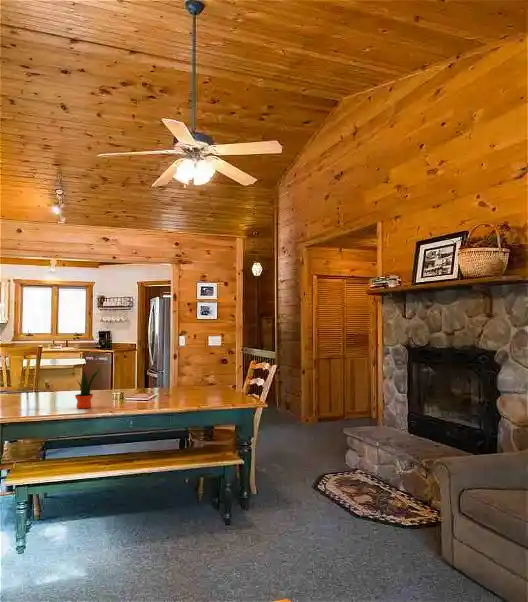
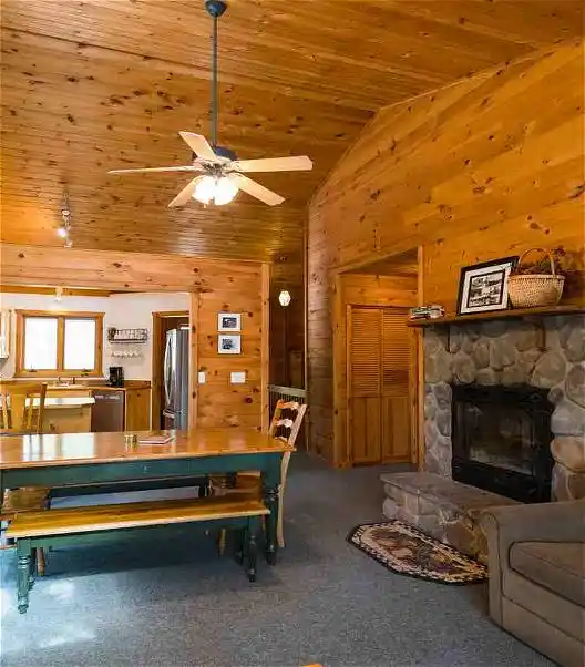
- potted plant (87, 387)
